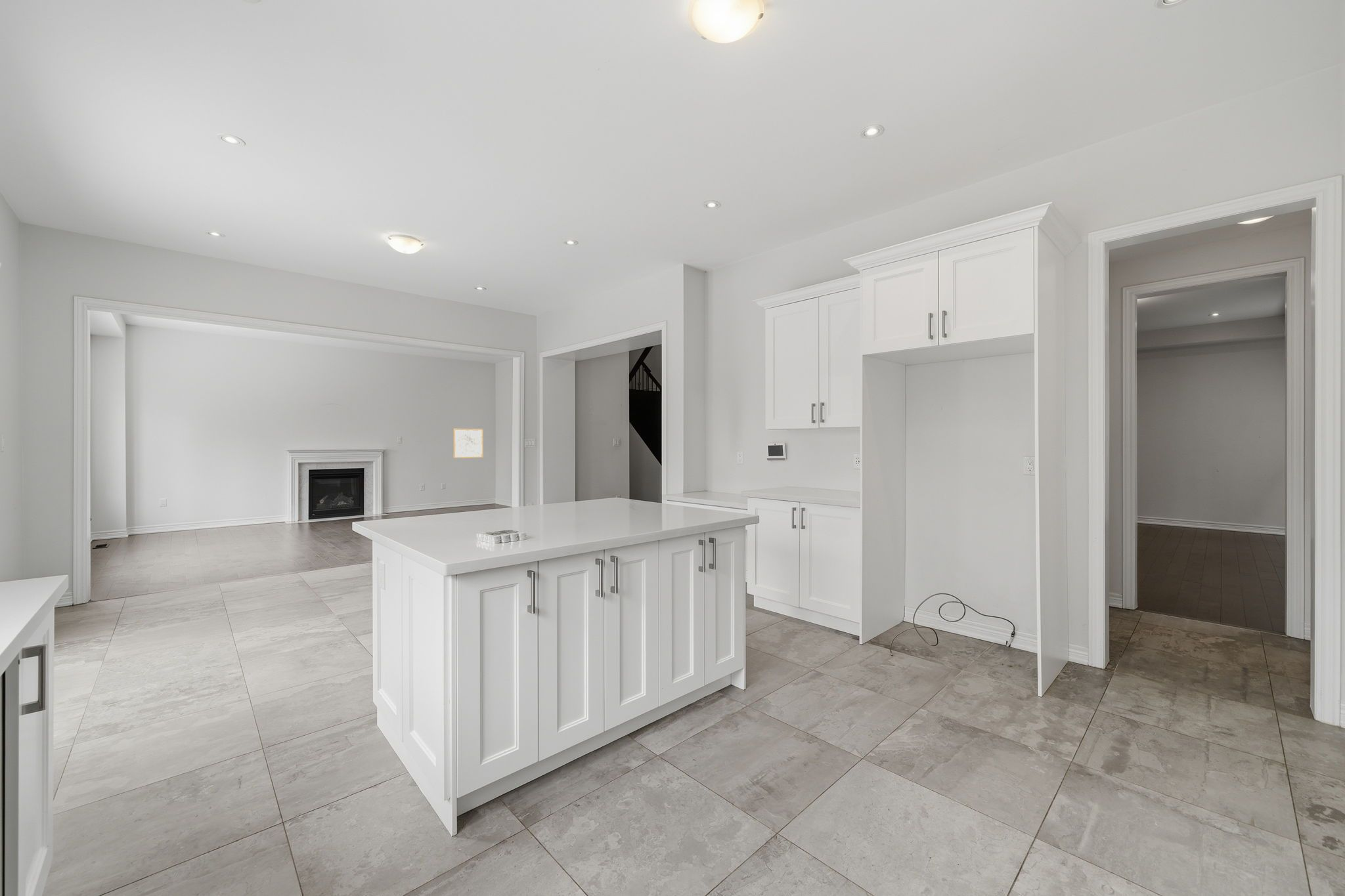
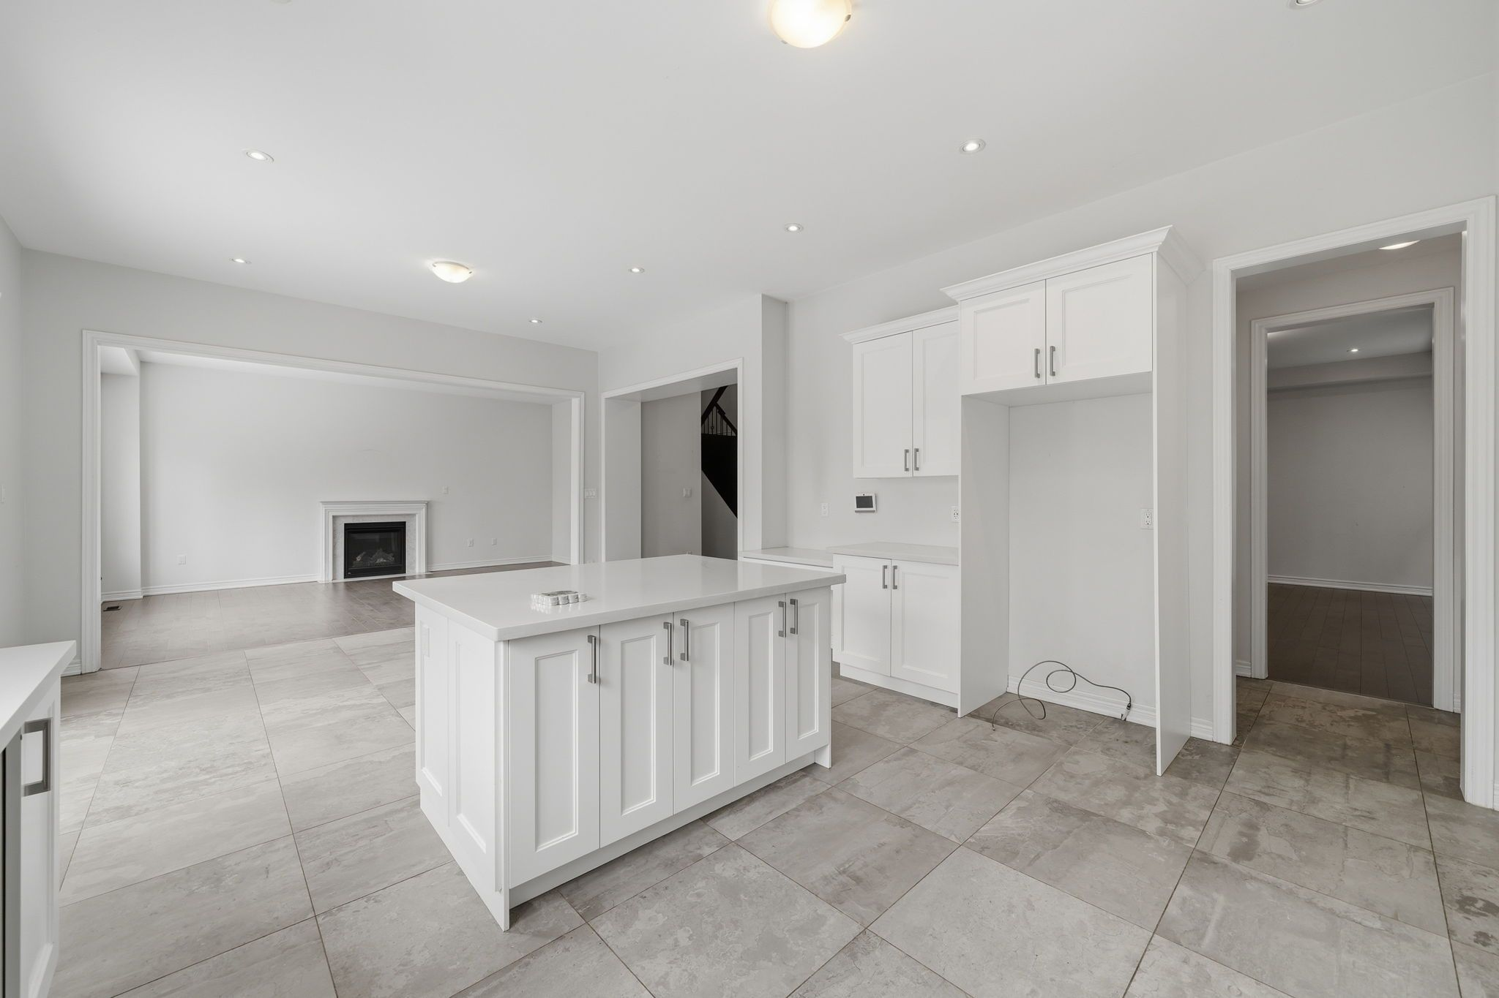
- wall art (468, 443)
